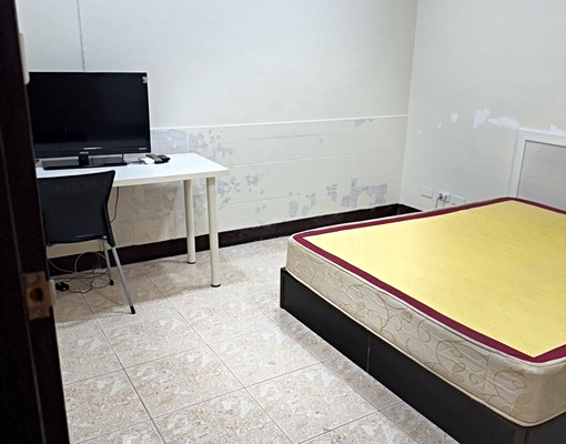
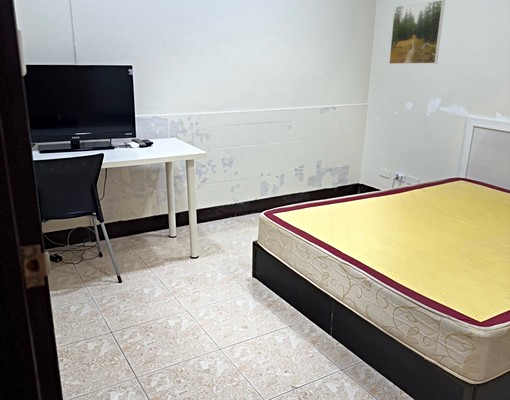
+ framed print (415, 34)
